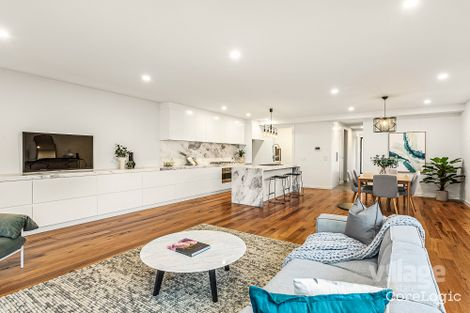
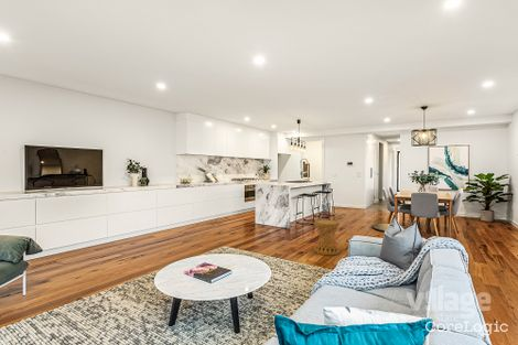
+ side table (326, 236)
